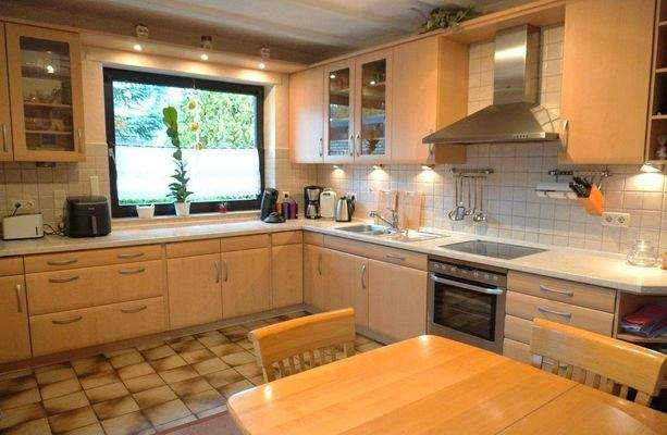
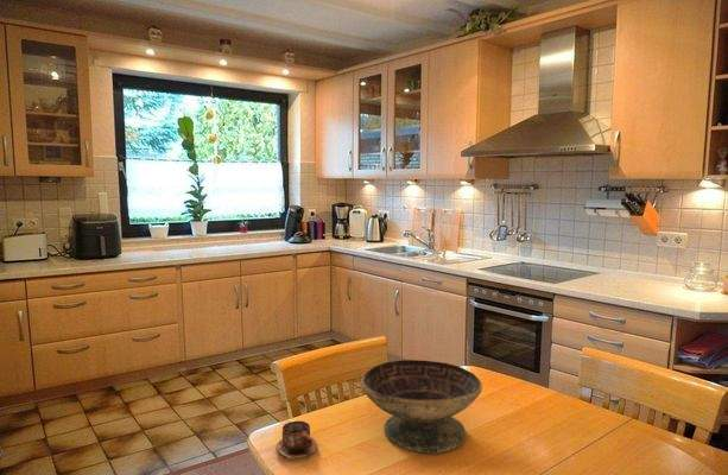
+ cup (297, 438)
+ decorative bowl (419, 403)
